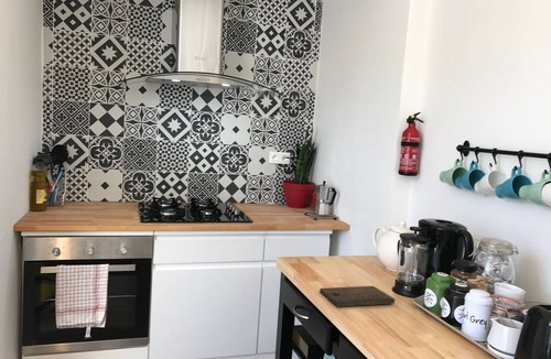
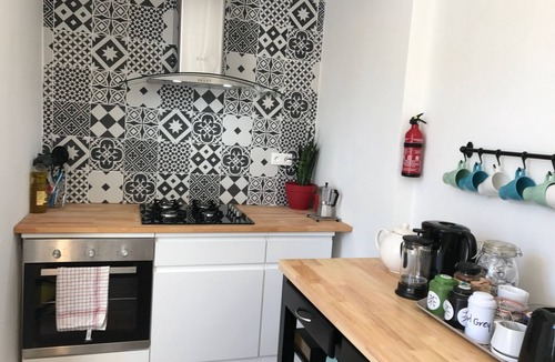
- cutting board (356, 295)
